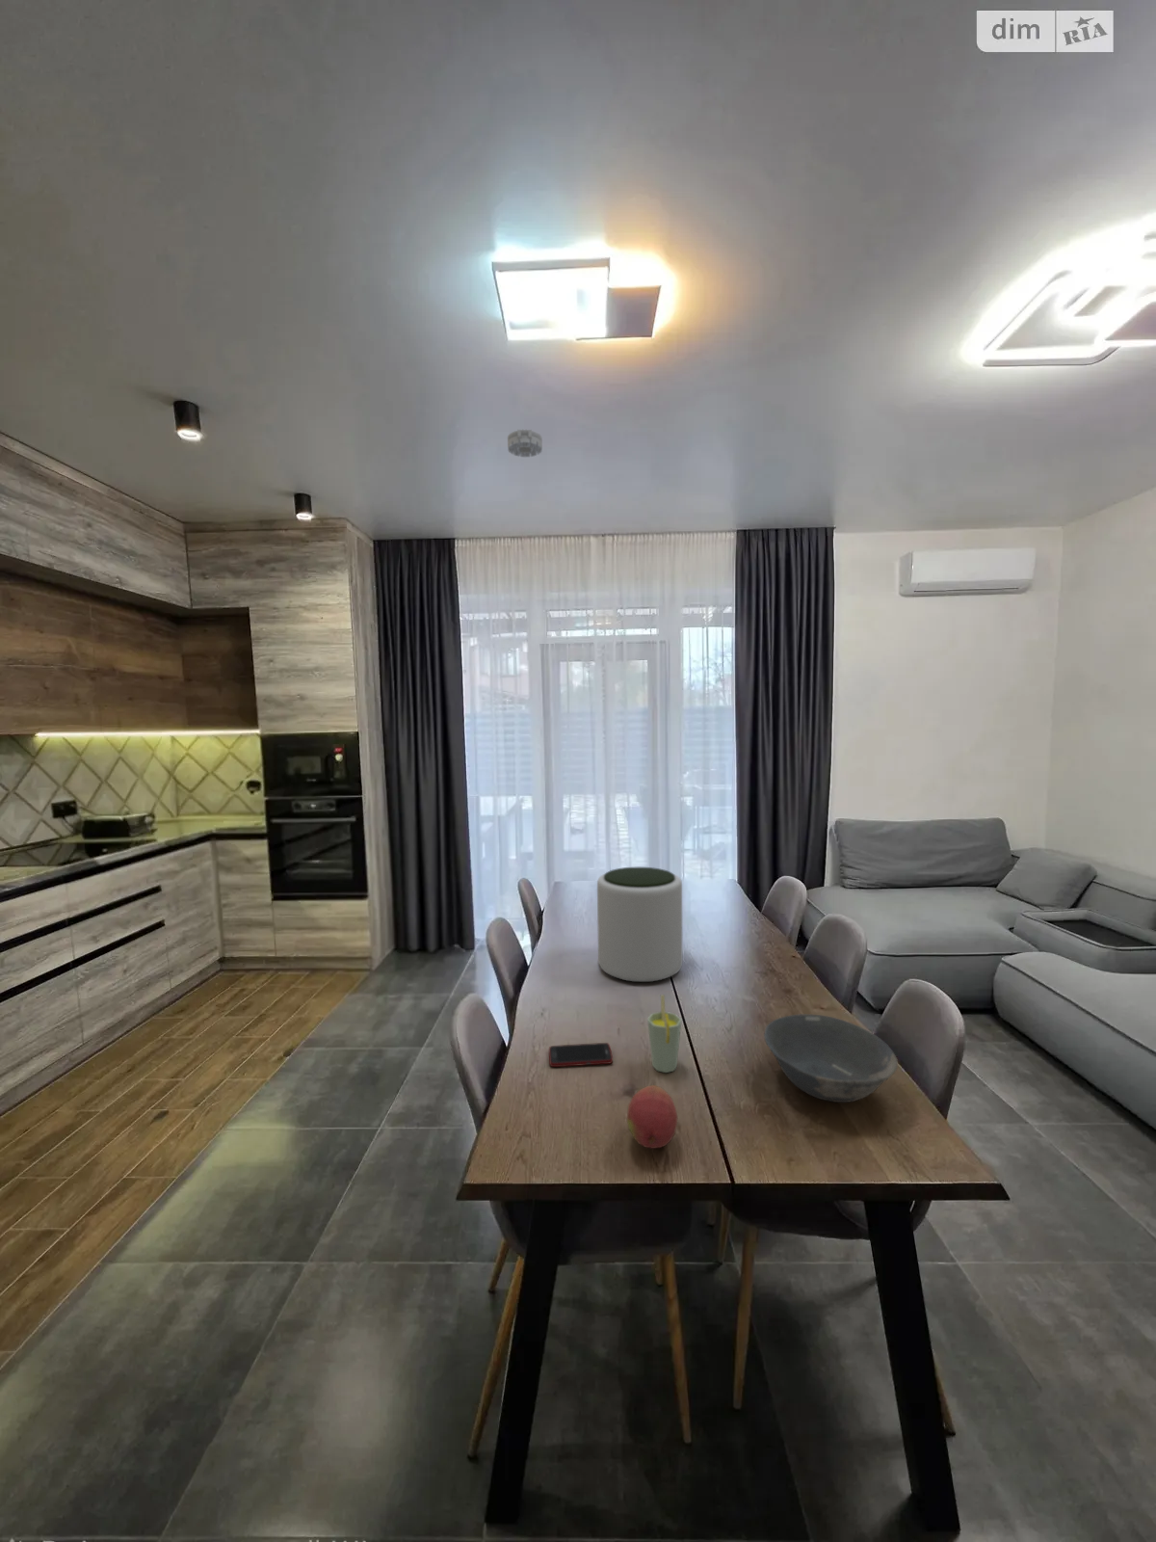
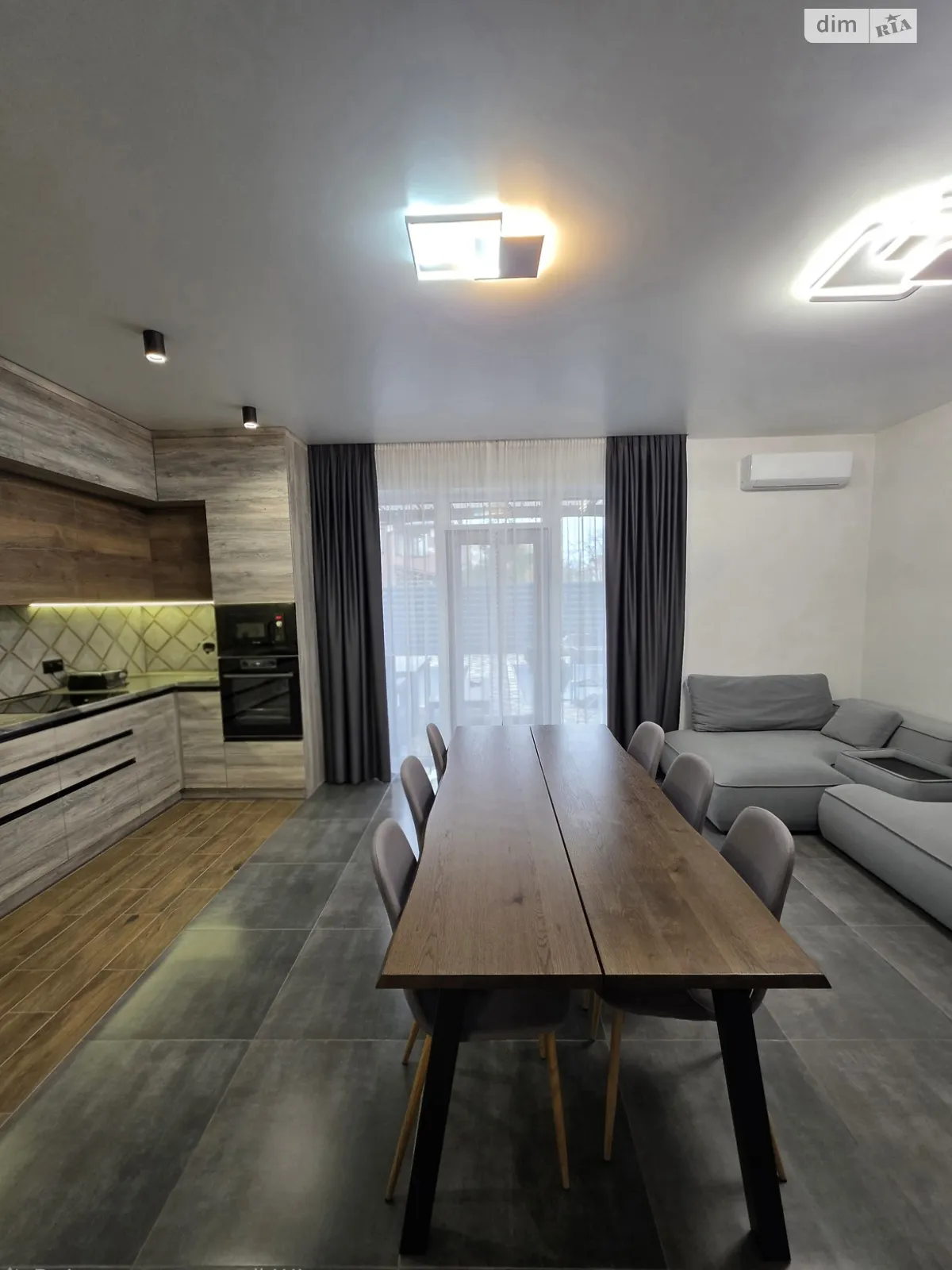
- cup (664, 1037)
- fruit (652, 1115)
- cell phone (580, 1054)
- plant pot (640, 922)
- bowl (827, 1064)
- smoke detector (525, 442)
